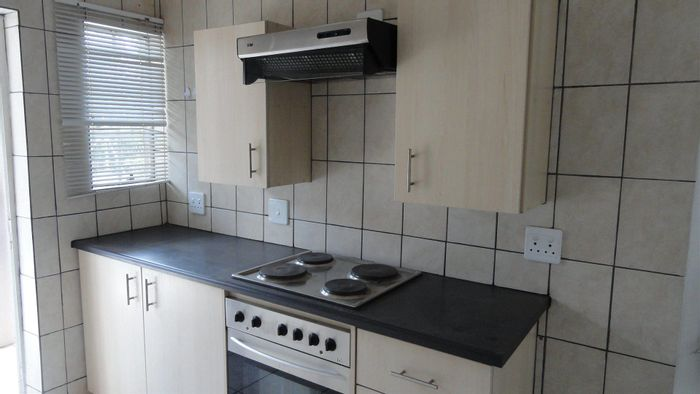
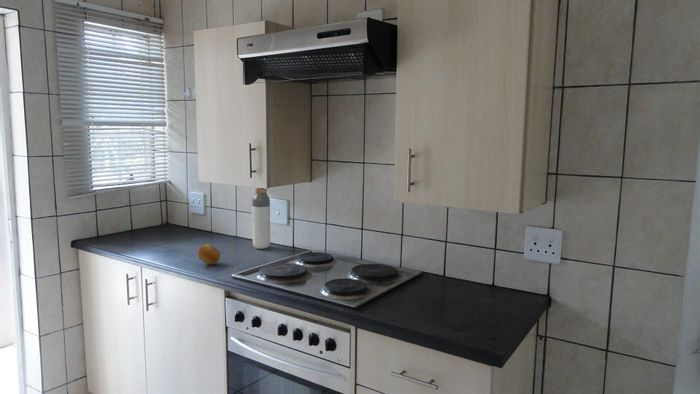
+ fruit (209, 254)
+ bottle (261, 217)
